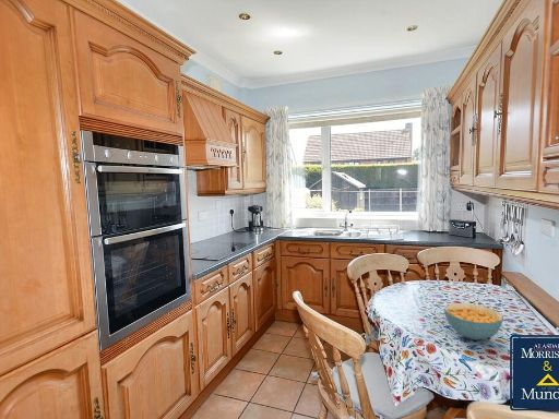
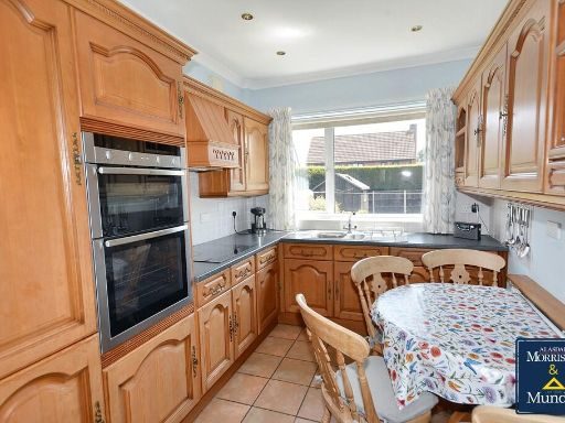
- cereal bowl (472, 324)
